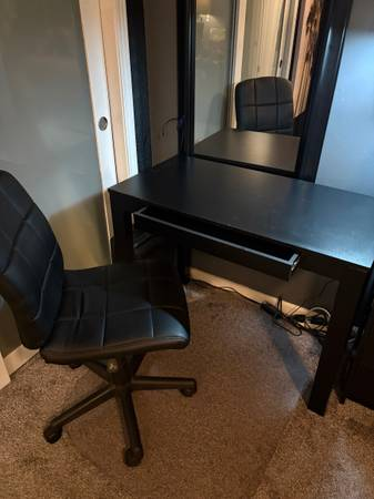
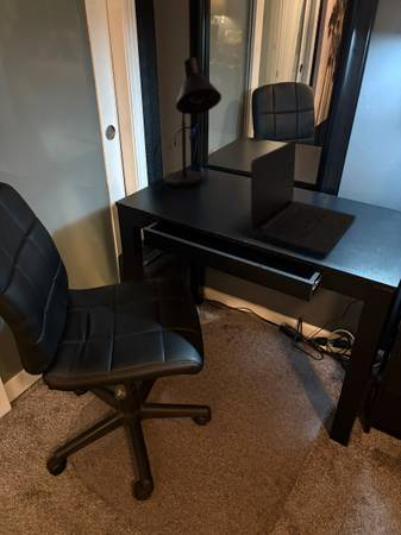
+ laptop (306, 203)
+ desk lamp (184, 127)
